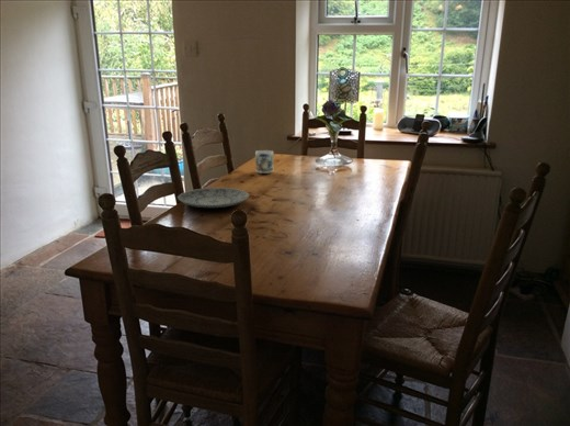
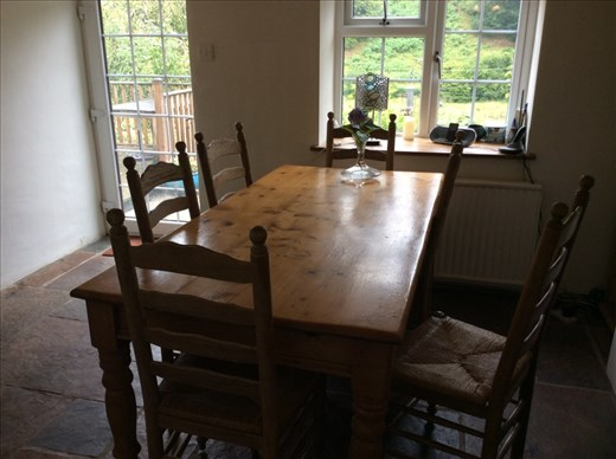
- plate (214, 199)
- mug (264, 160)
